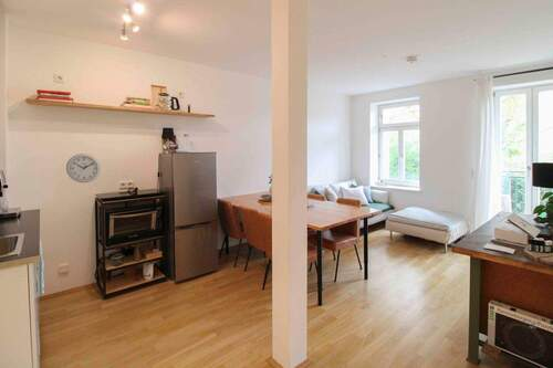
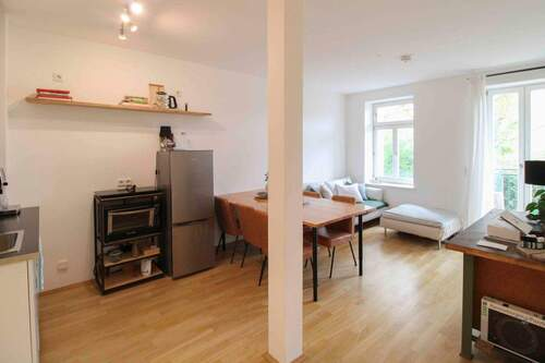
- wall clock (83, 168)
